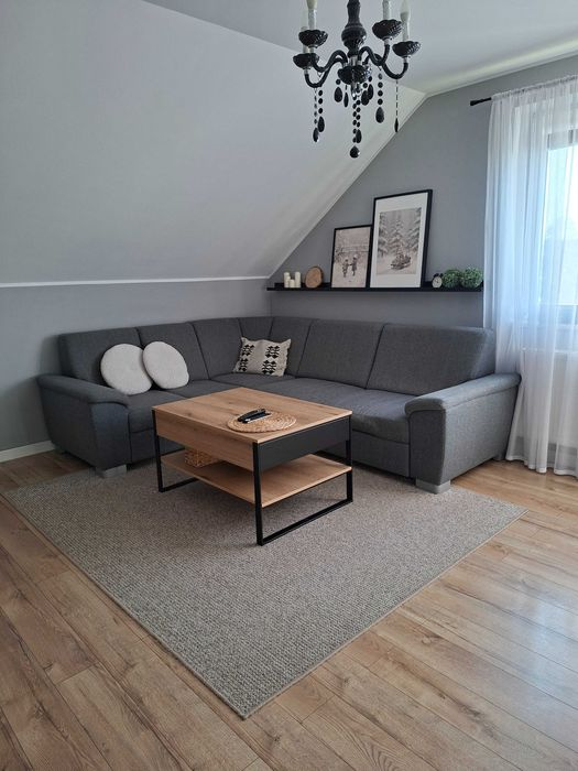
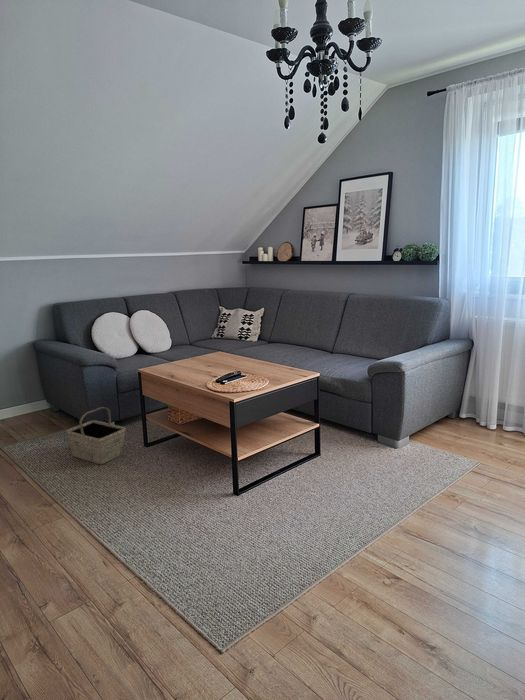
+ basket (96, 432)
